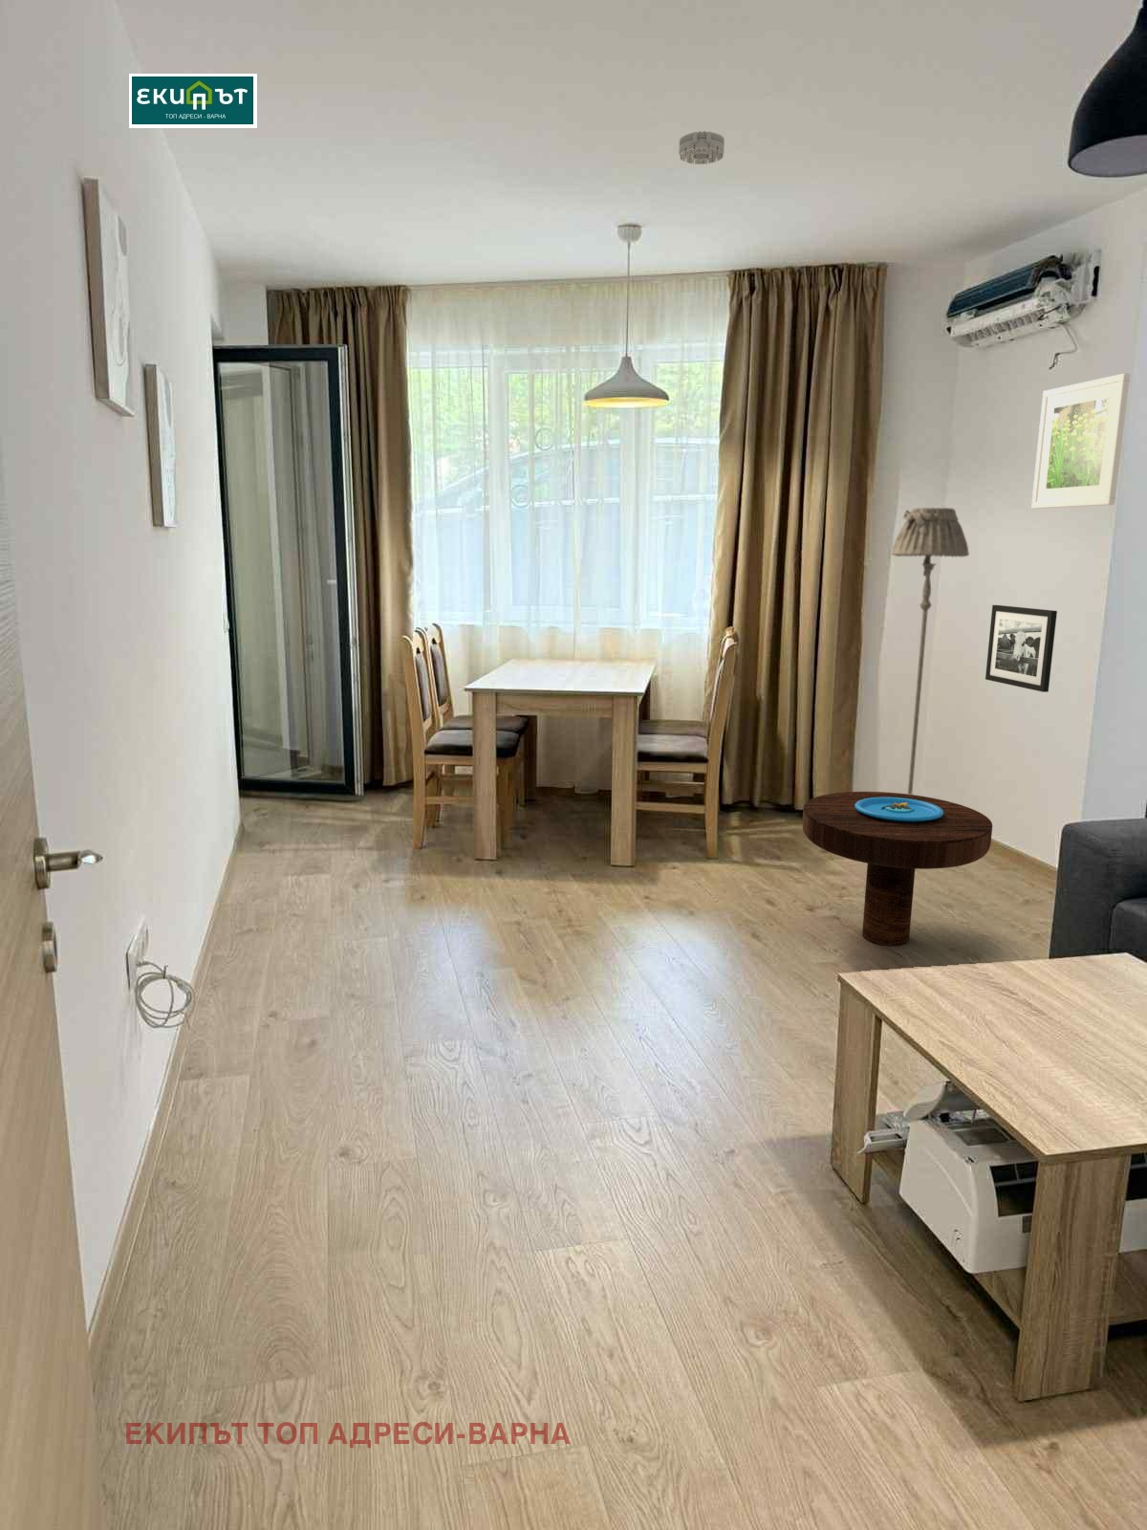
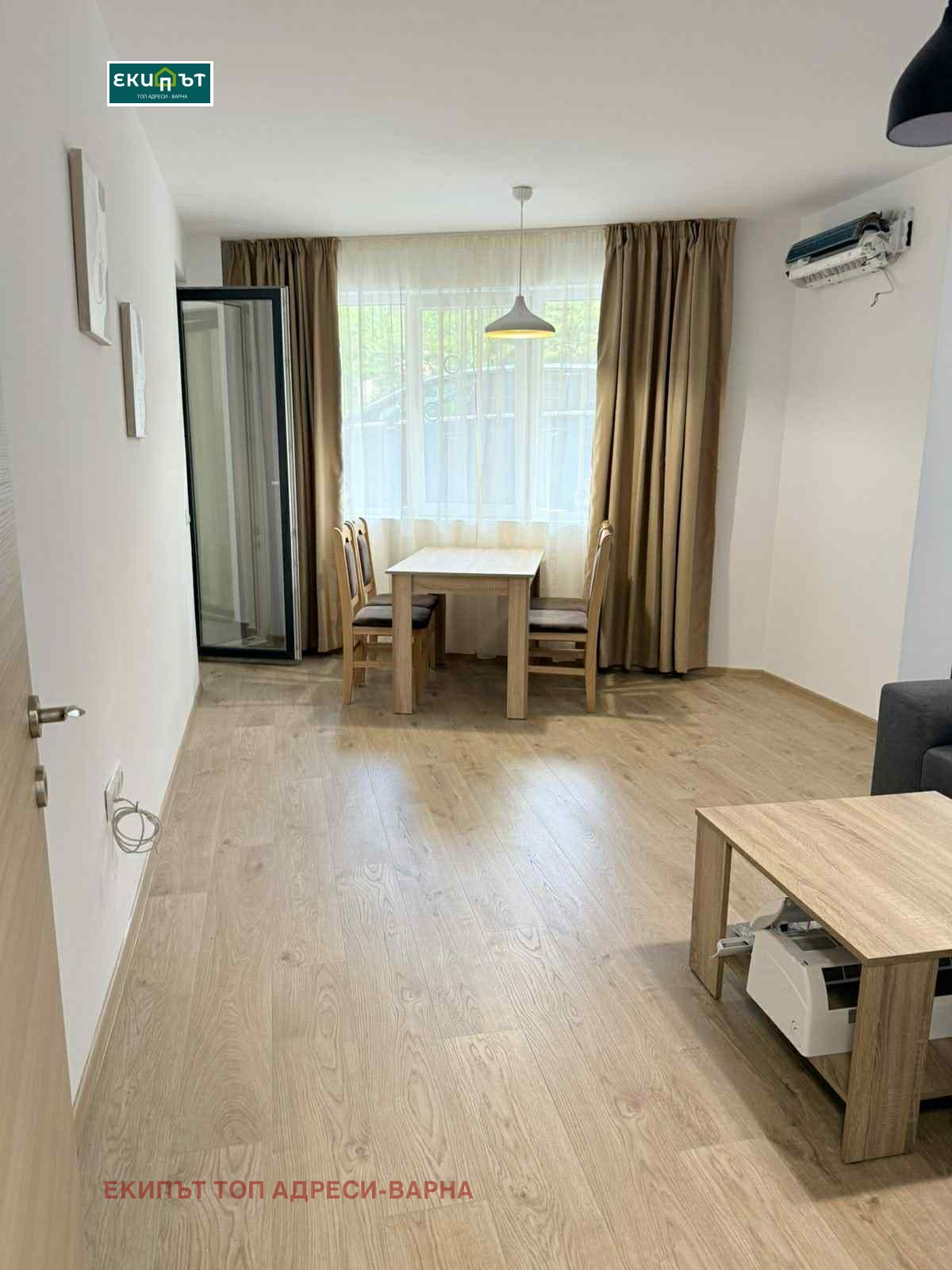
- floor lamp (919, 673)
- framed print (1077, 445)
- side table (890, 873)
- picture frame (1019, 647)
- smoke detector (701, 146)
